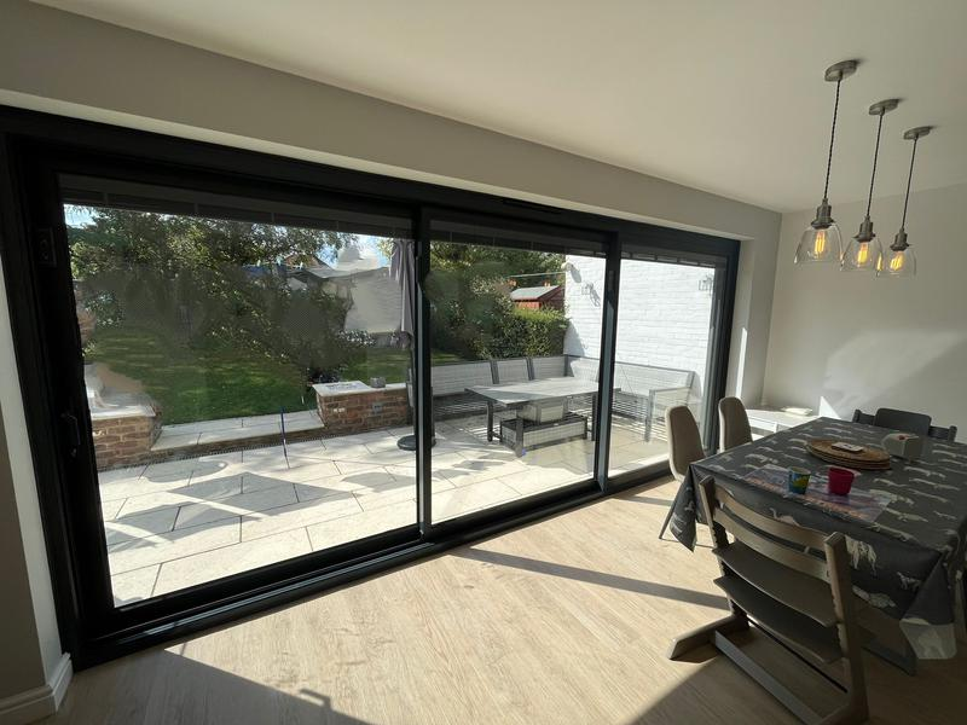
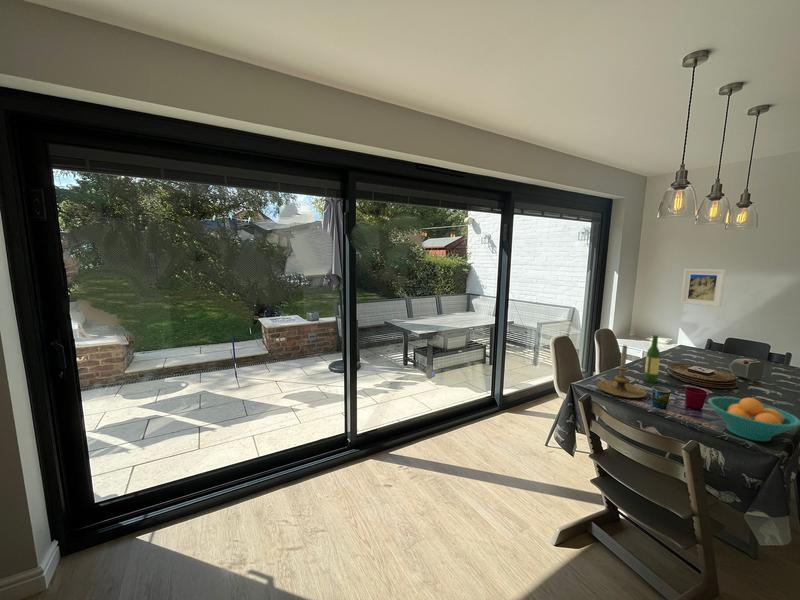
+ wine bottle (653, 358)
+ candle holder (622, 368)
+ fruit bowl (750, 416)
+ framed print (702, 287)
